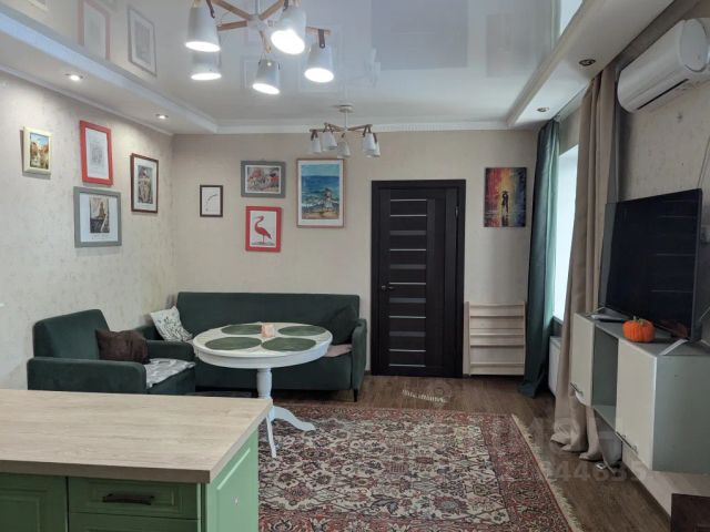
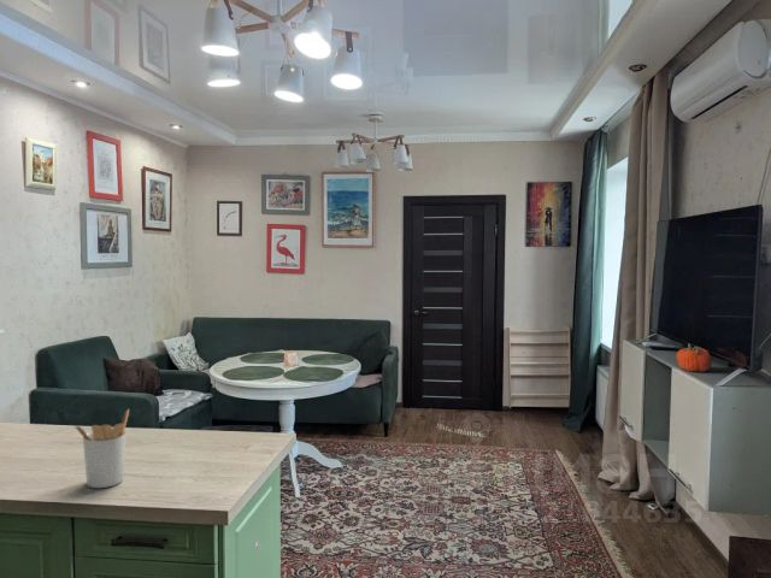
+ utensil holder (106, 449)
